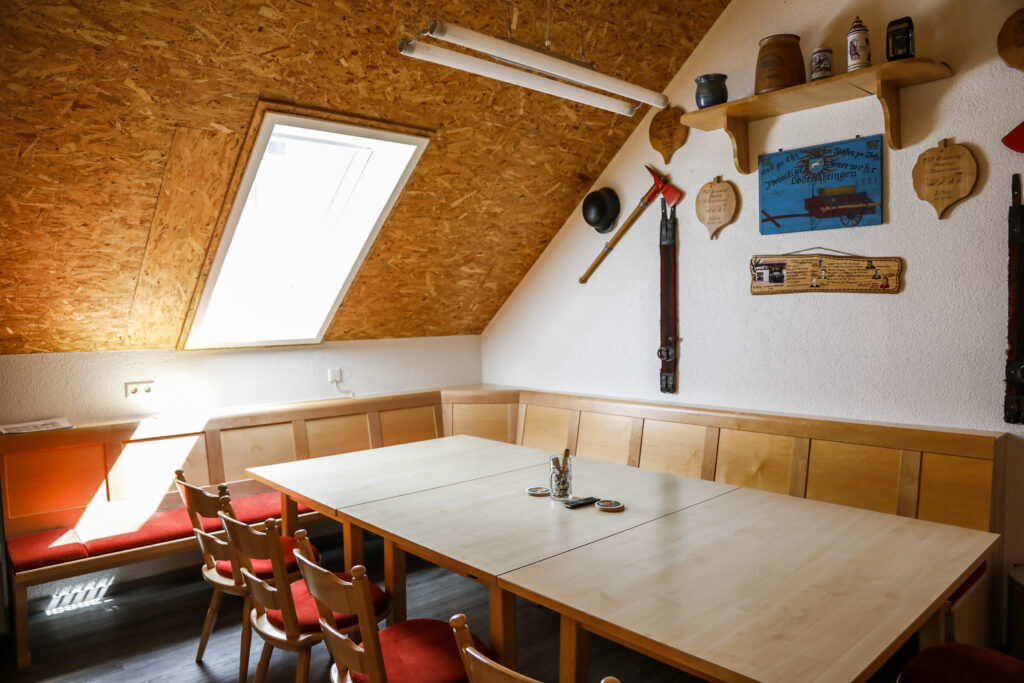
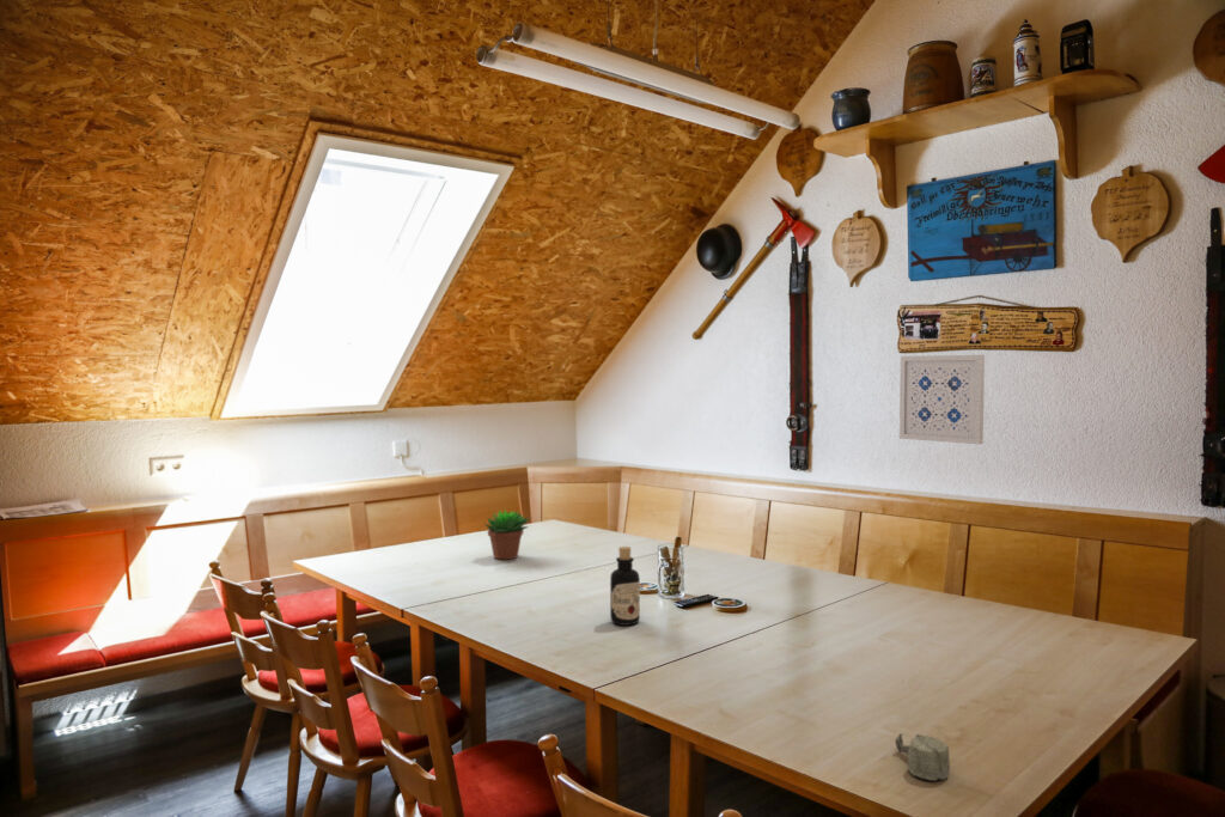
+ wall art (940, 398)
+ bottle (624, 584)
+ cup (918, 749)
+ succulent plant (507, 532)
